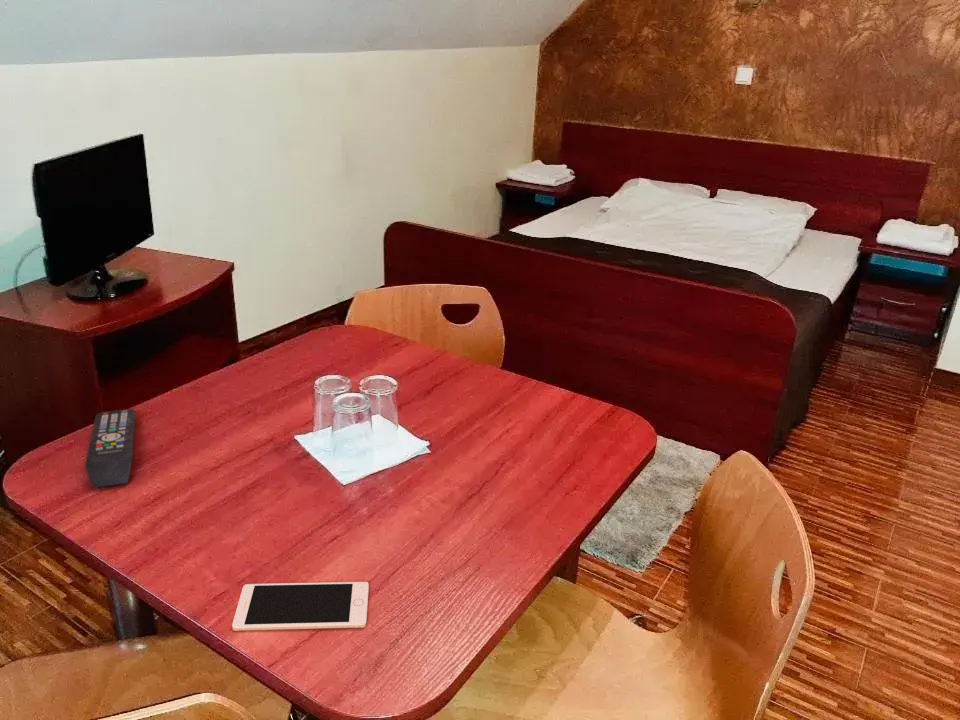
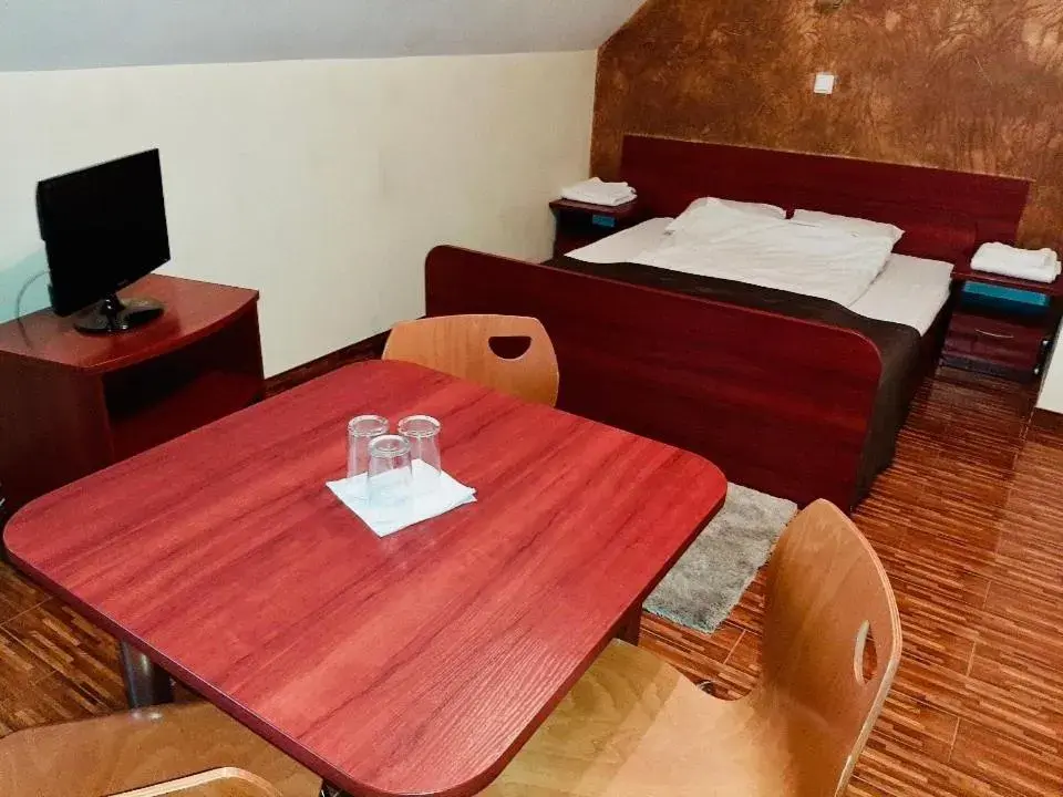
- cell phone (303, 605)
- remote control (112, 441)
